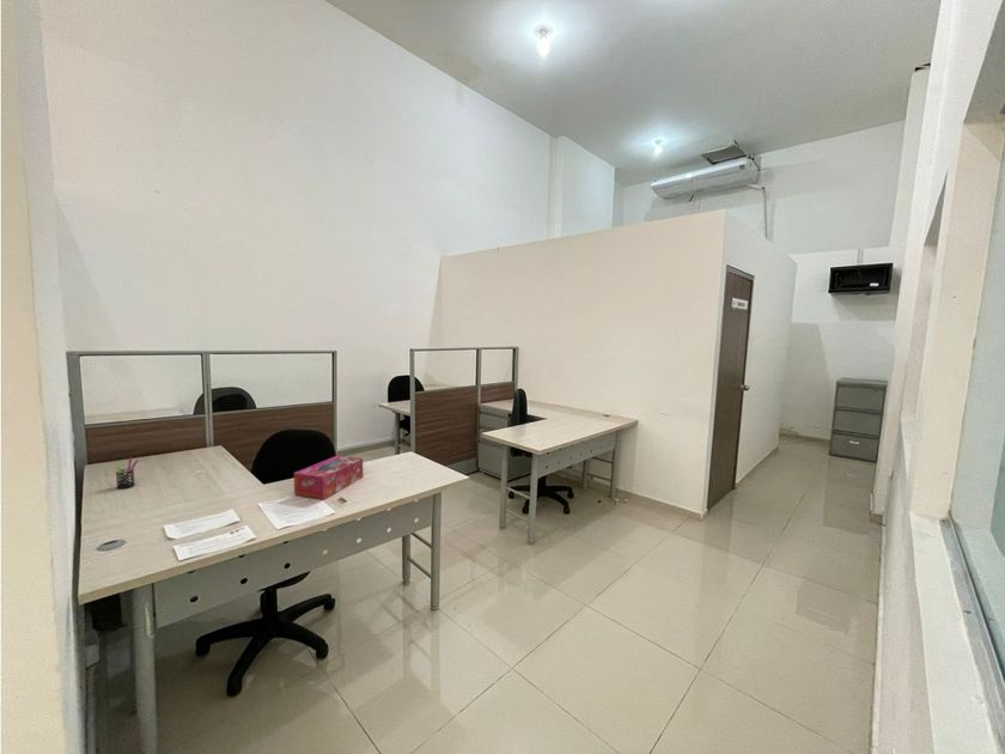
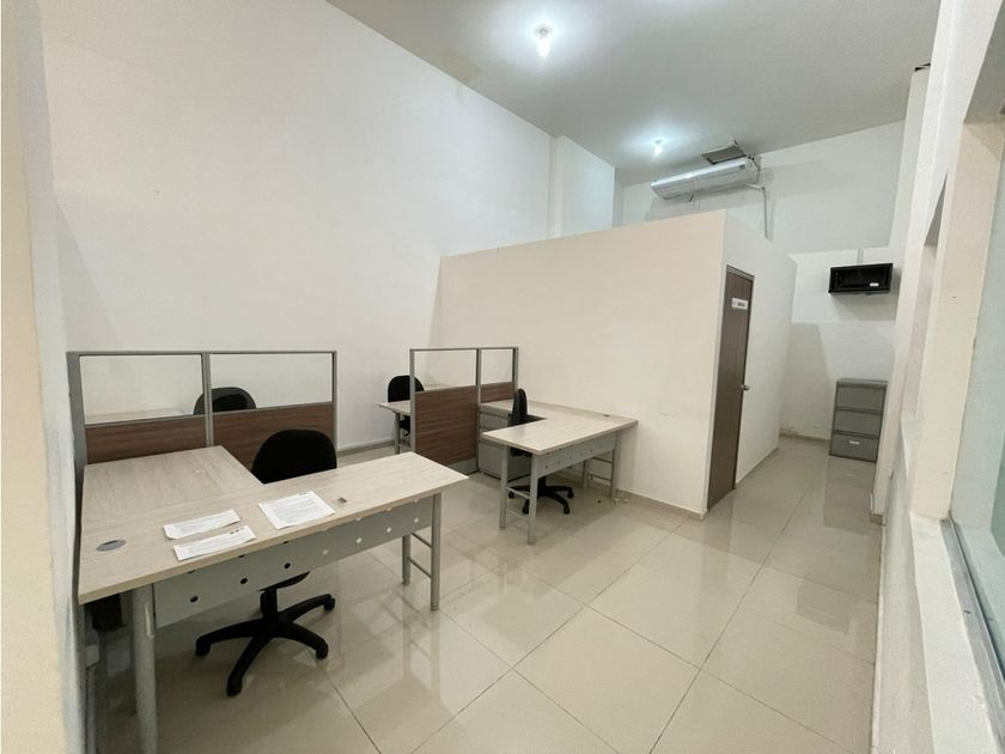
- tissue box (330, 475)
- pen holder (123, 472)
